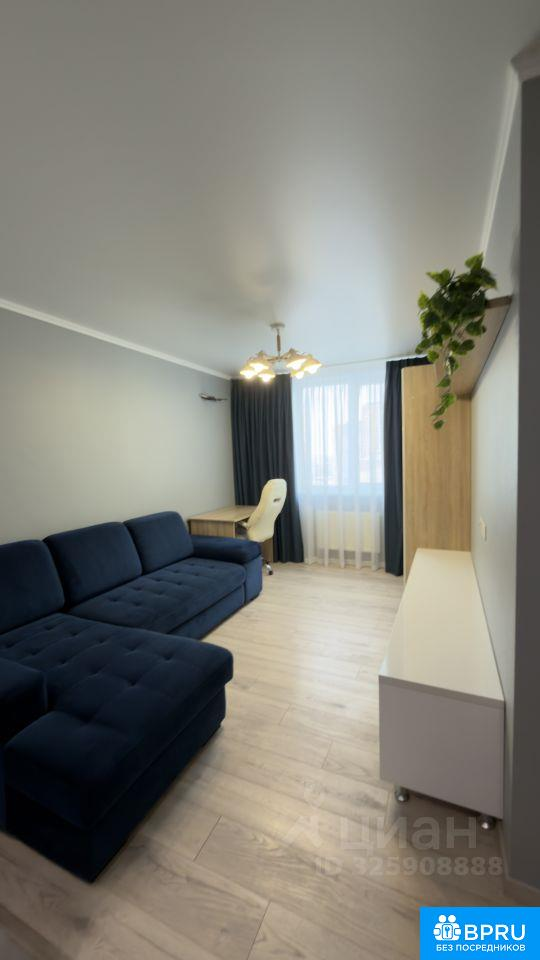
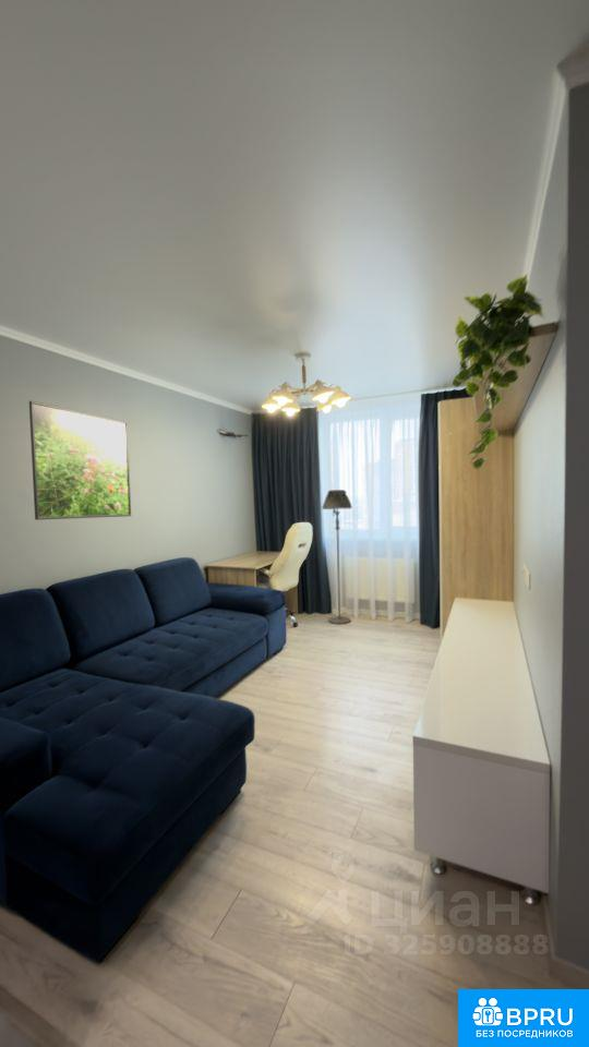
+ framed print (86, 465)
+ floor lamp (337, 555)
